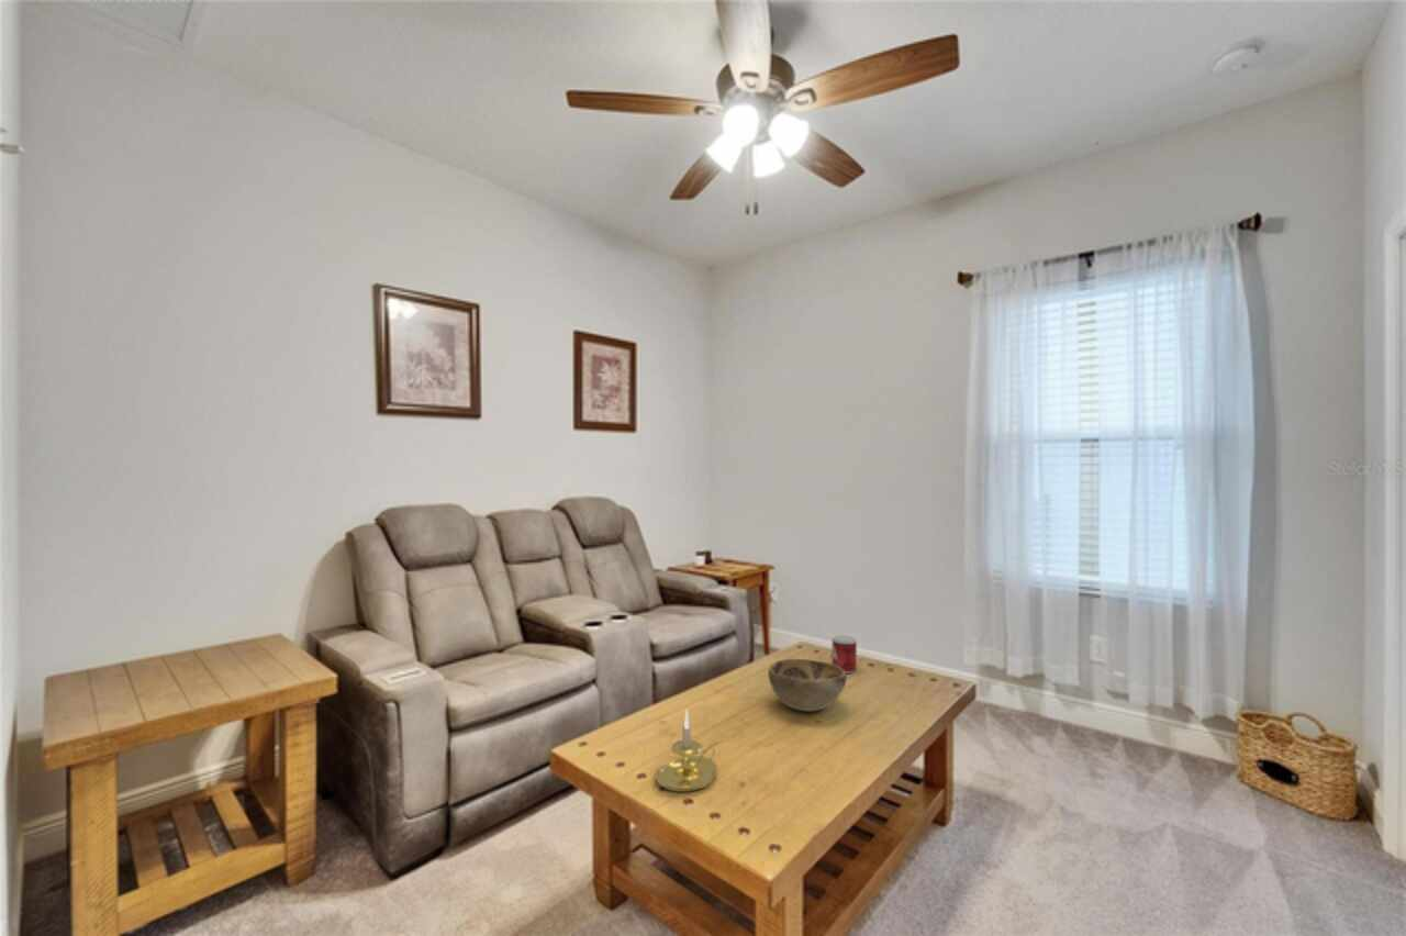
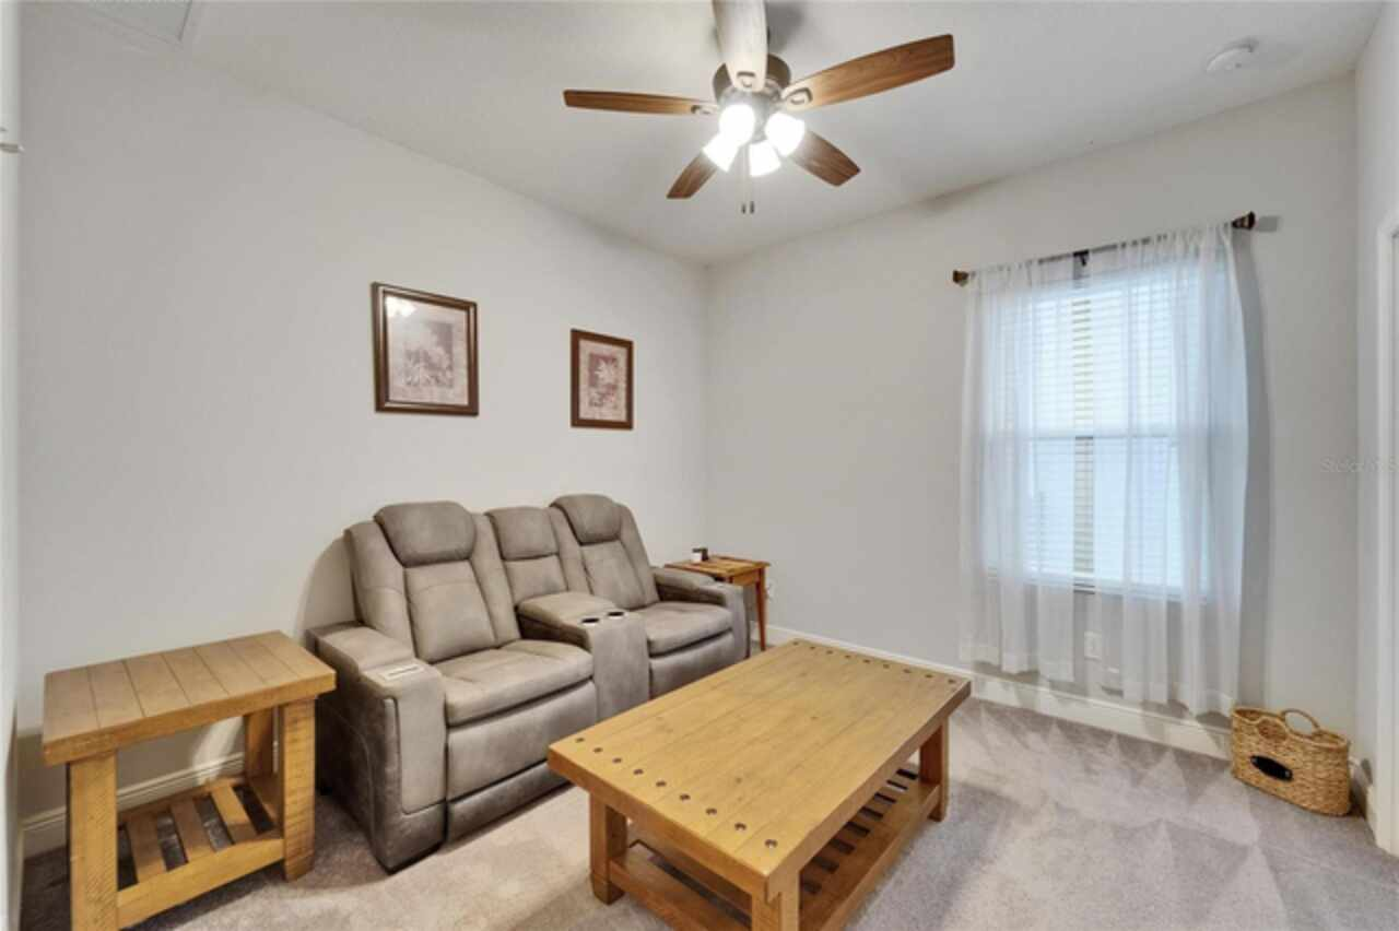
- candle holder (690, 742)
- beverage can (844, 654)
- decorative bowl (806, 687)
